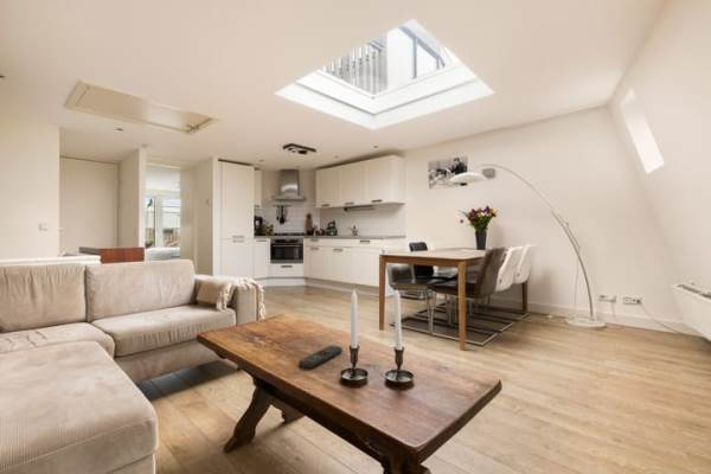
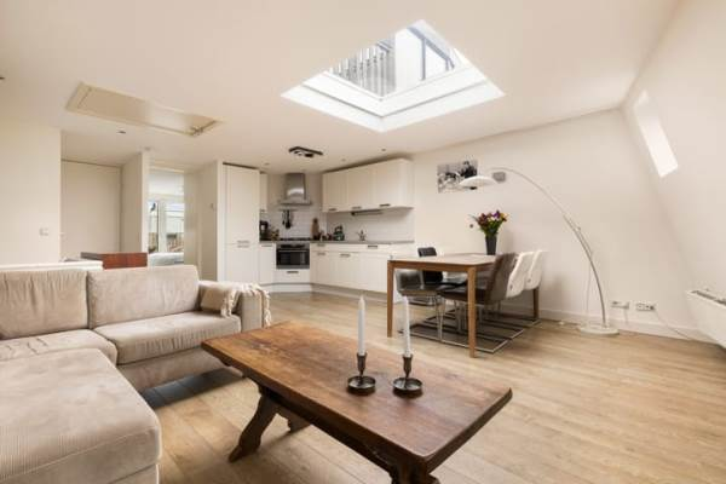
- remote control (321, 356)
